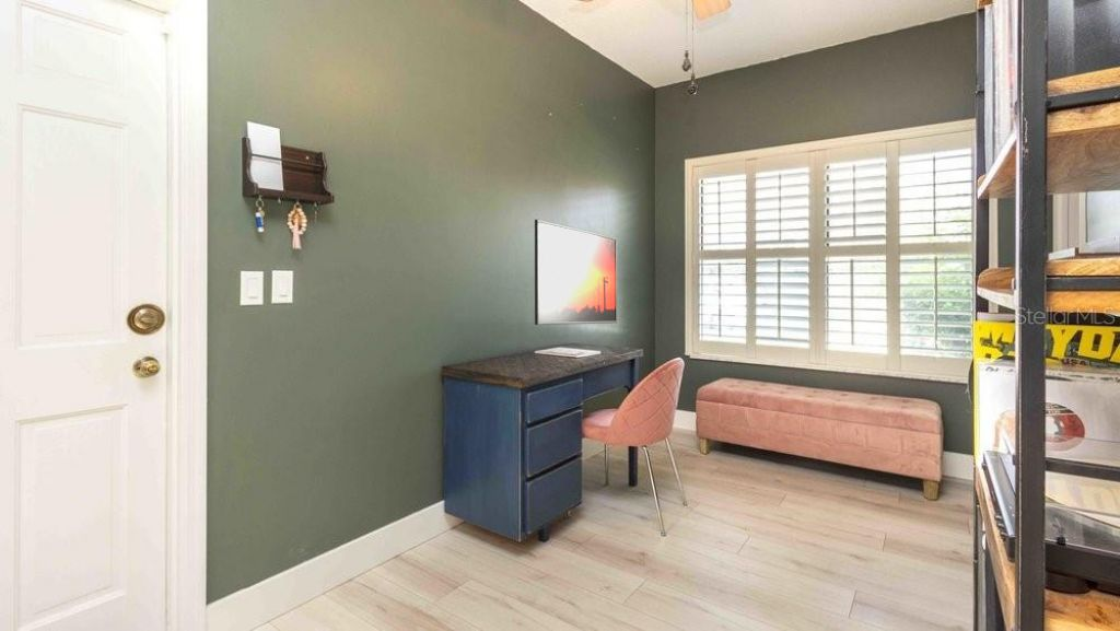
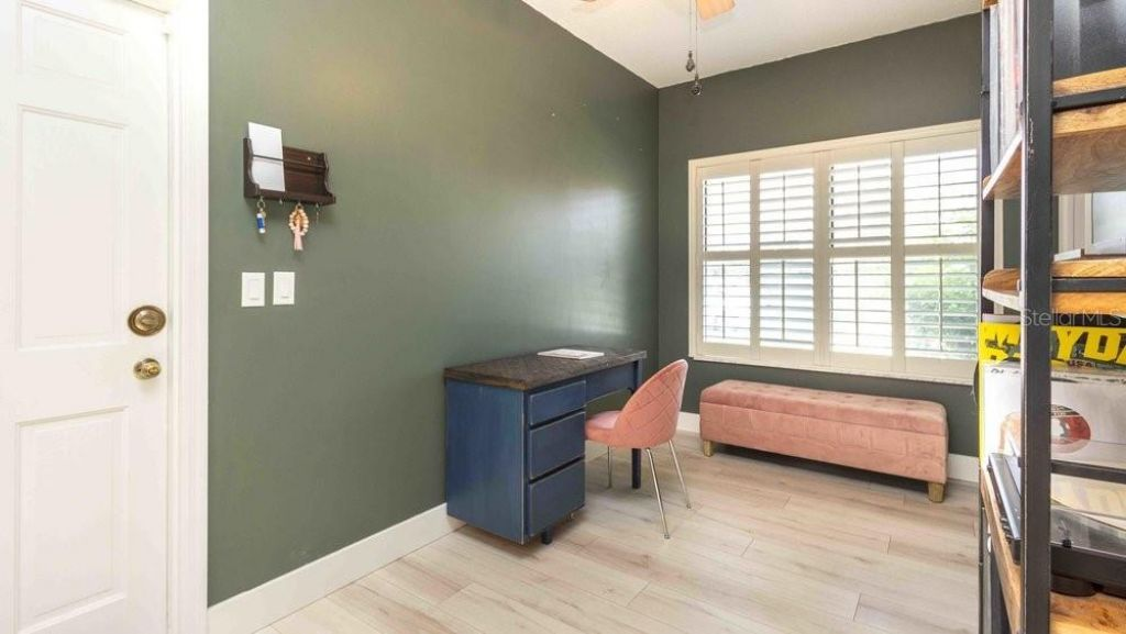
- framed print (580, 277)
